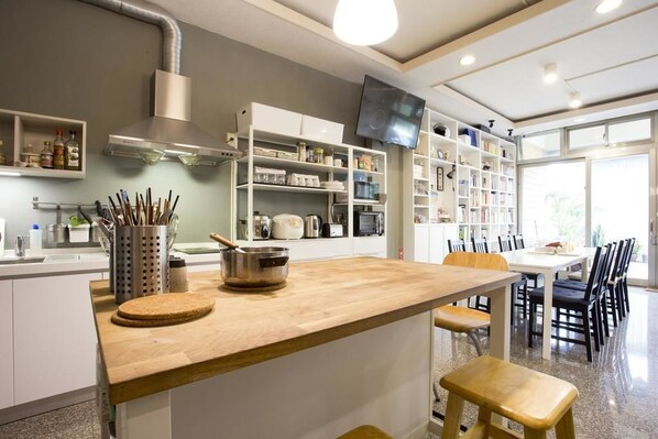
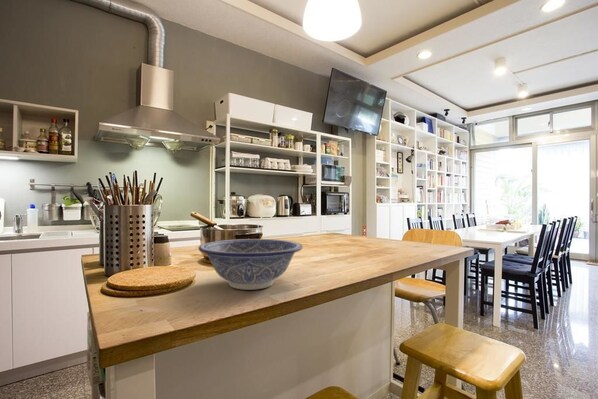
+ decorative bowl (251, 264)
